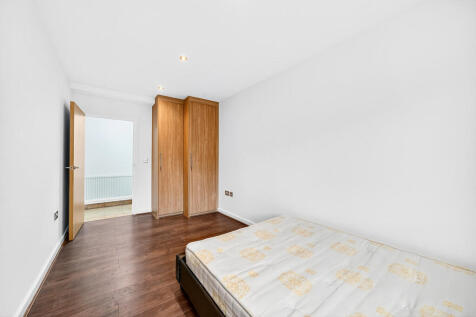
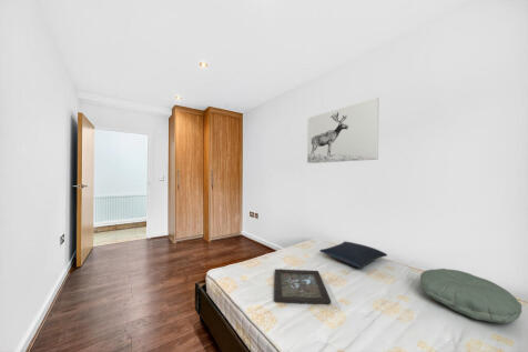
+ wall art (337, 135)
+ pillow (464, 290)
+ tray (298, 283)
+ pillow (352, 252)
